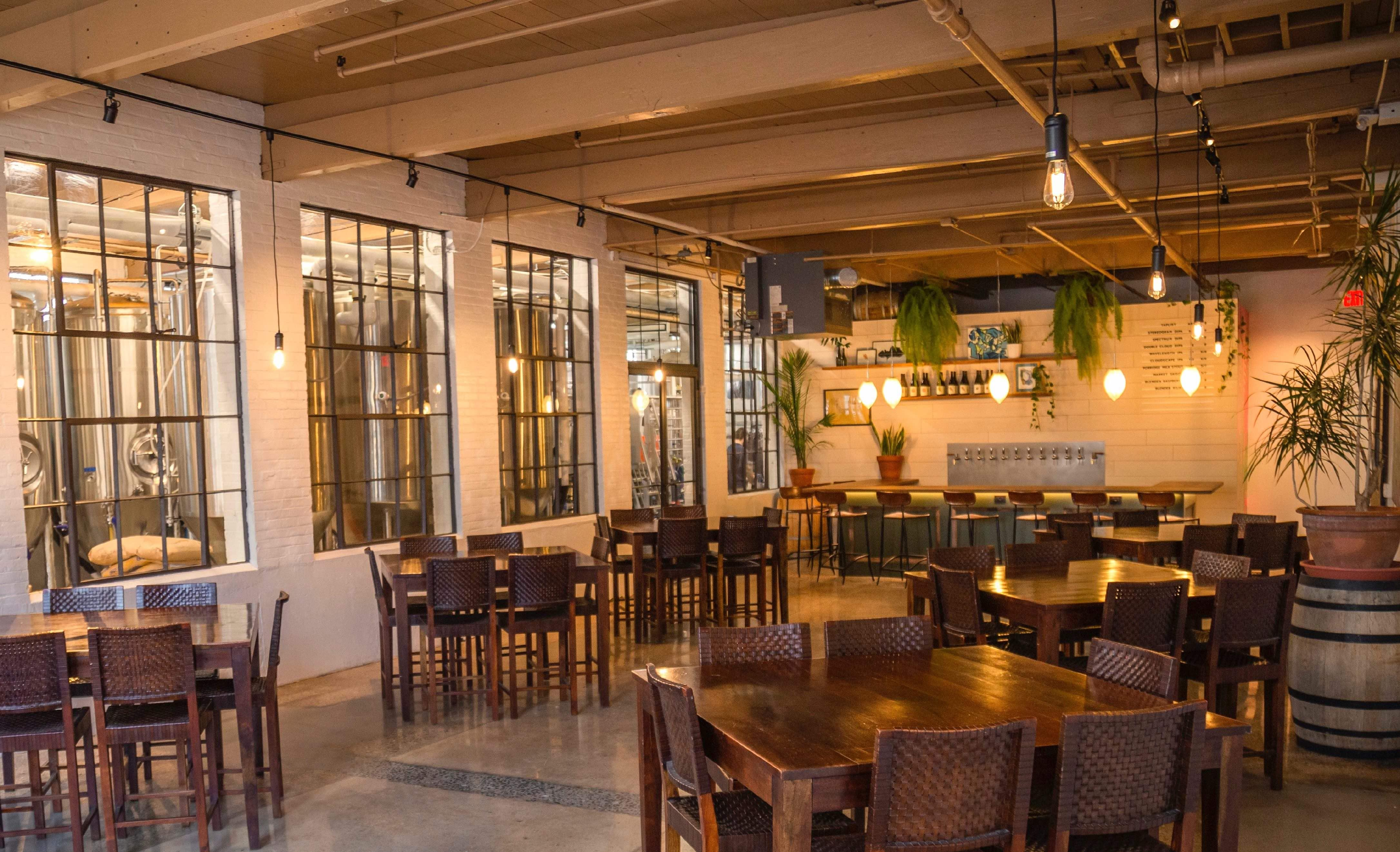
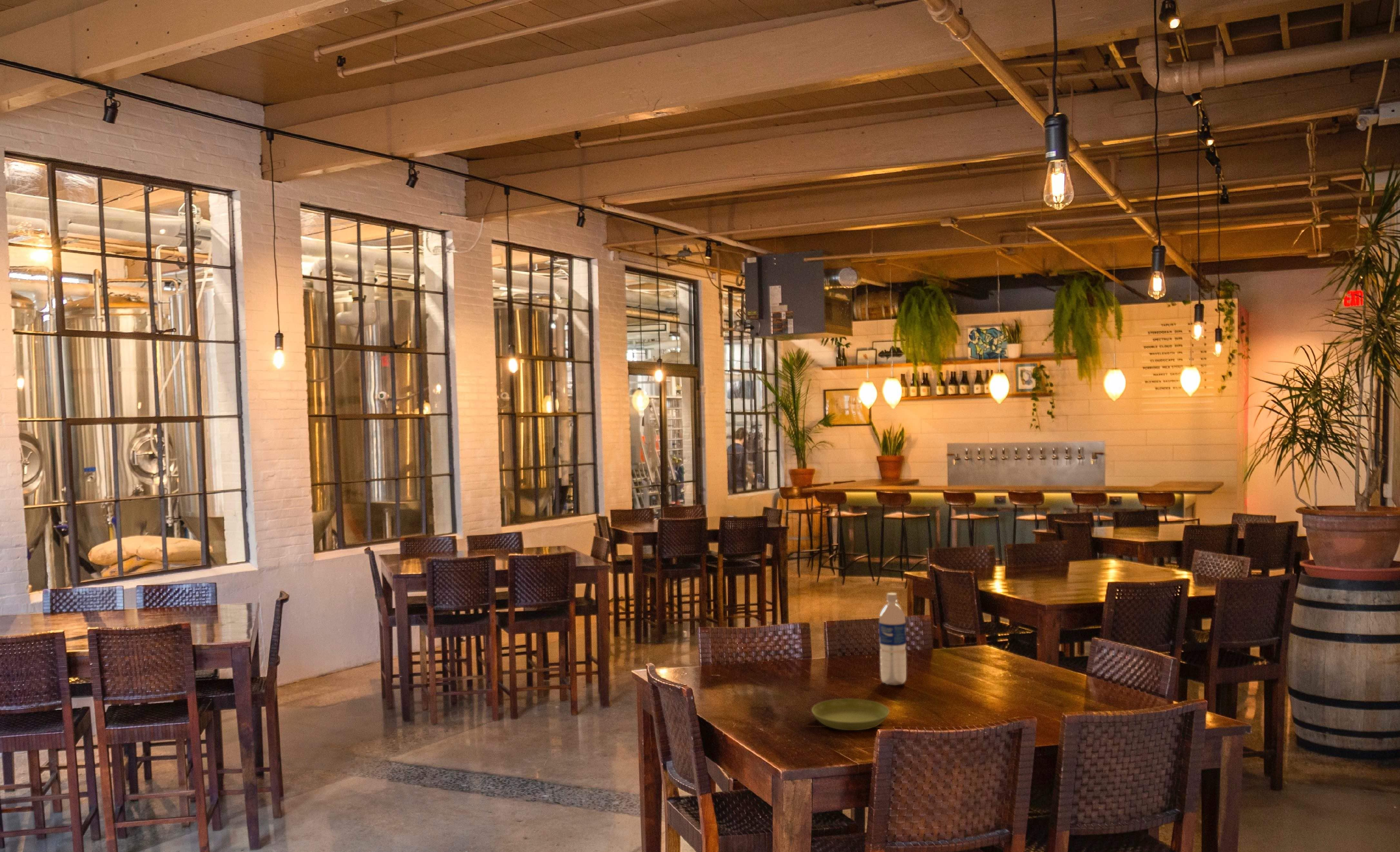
+ water bottle (892, 638)
+ saucer (850, 715)
